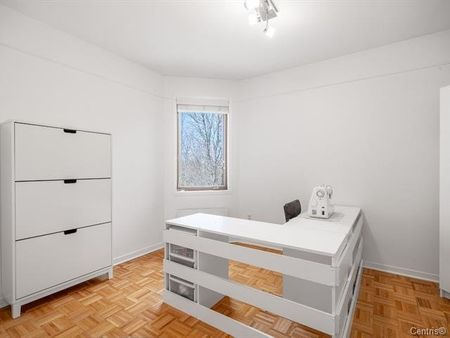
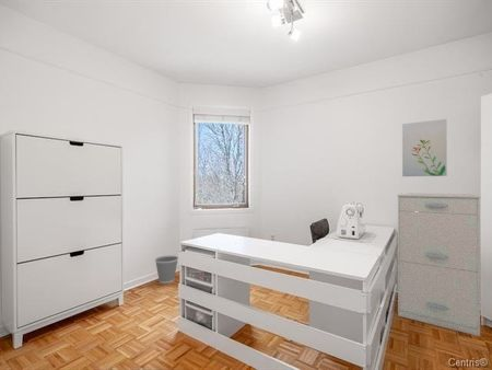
+ filing cabinet (435, 253)
+ wastebasket (166, 269)
+ wall art (423, 149)
